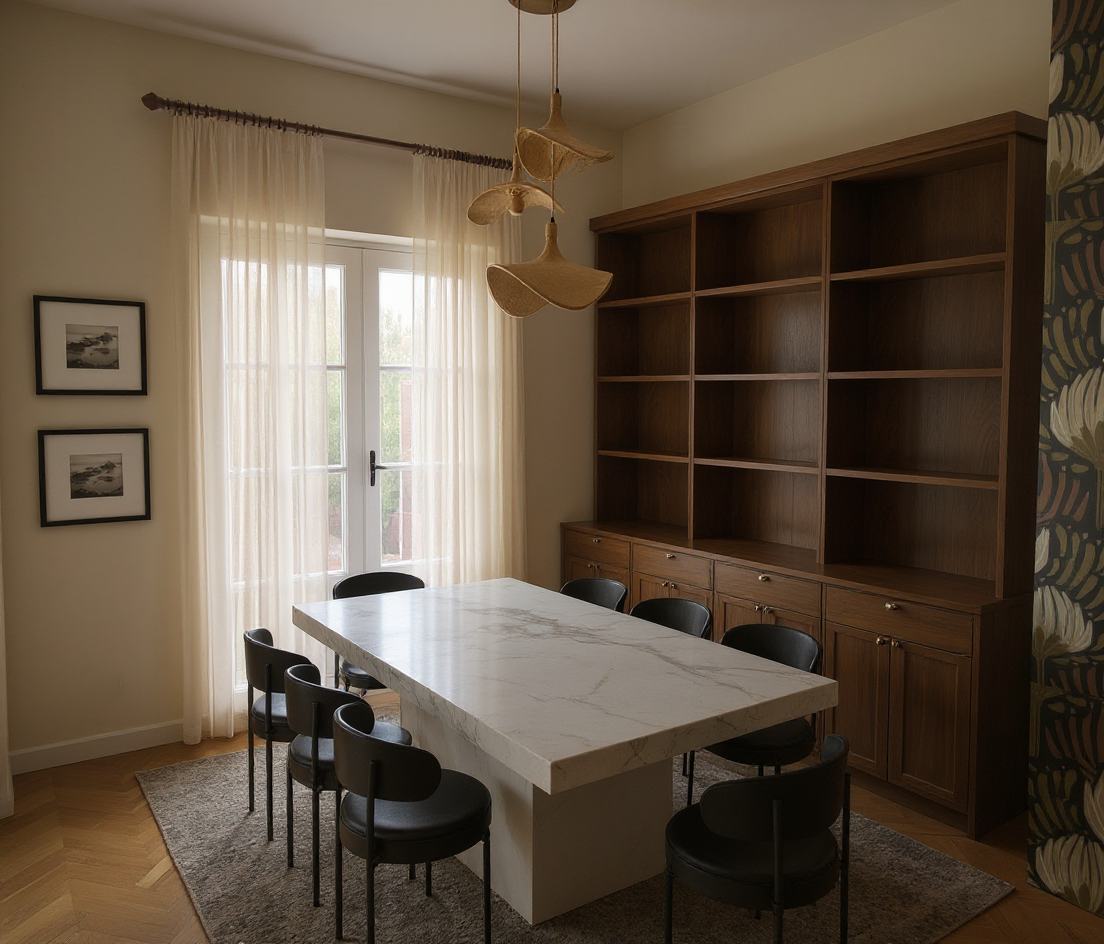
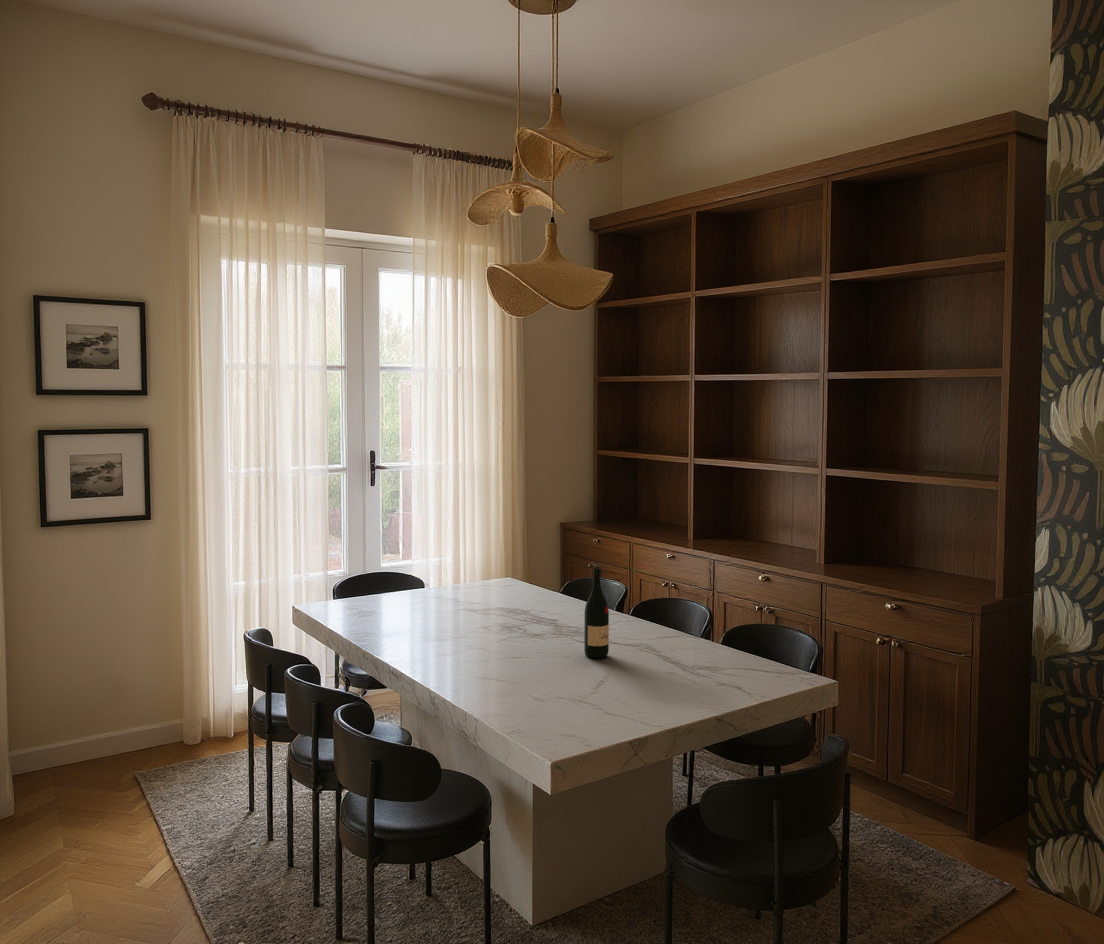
+ wine bottle (596, 610)
